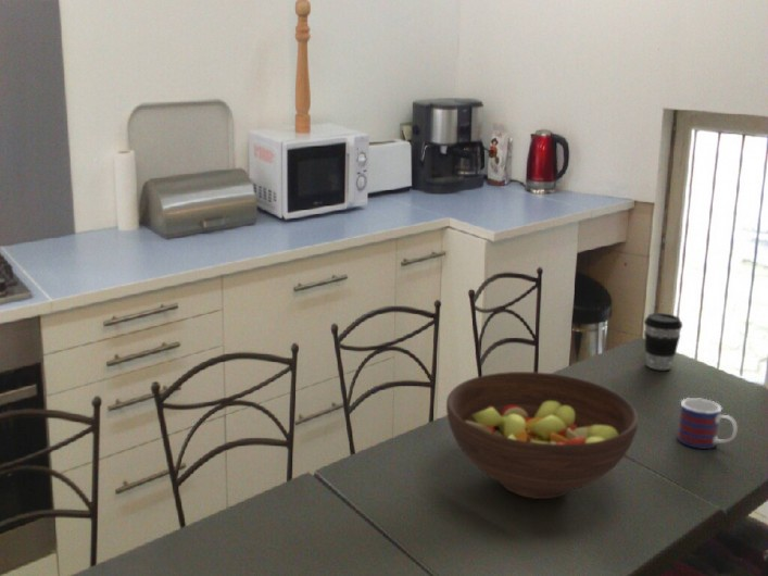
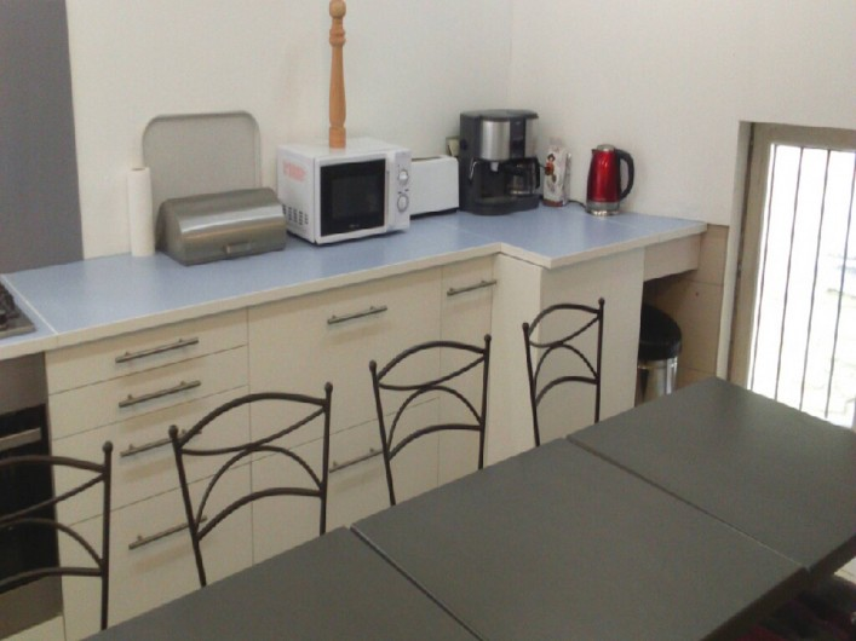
- coffee cup (660, 341)
- mug (707, 425)
- fruit bowl (538, 443)
